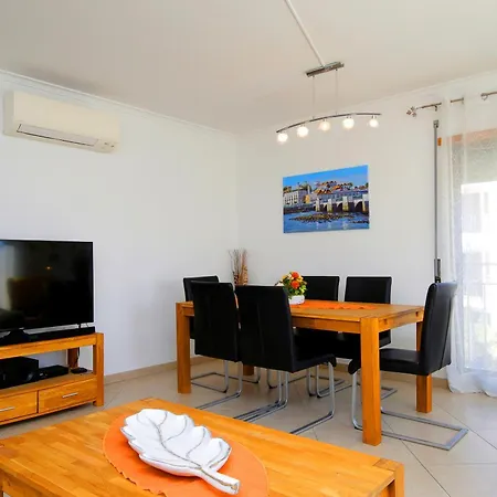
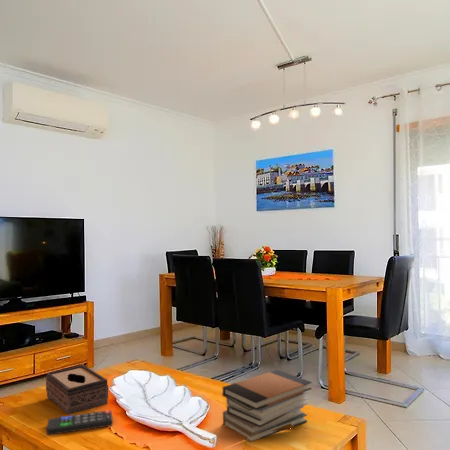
+ tissue box (76, 388)
+ book stack (267, 403)
+ remote control (80, 421)
